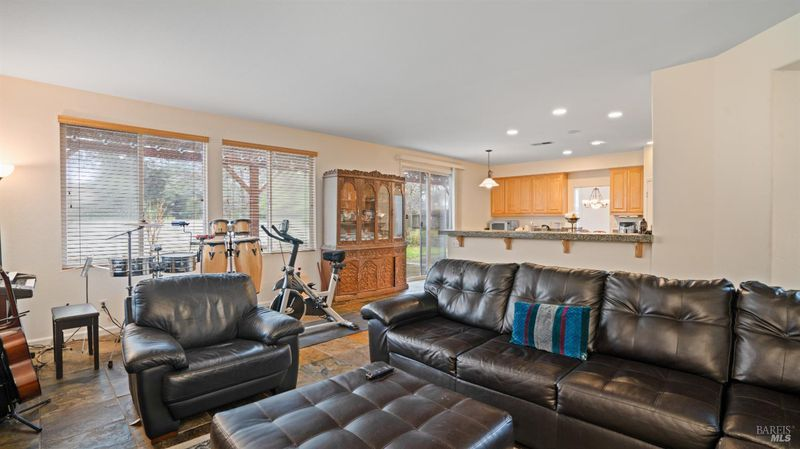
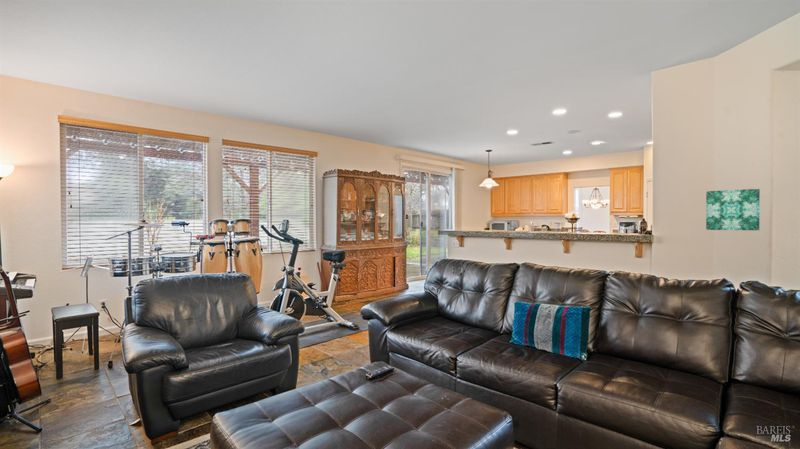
+ wall art (732, 210)
